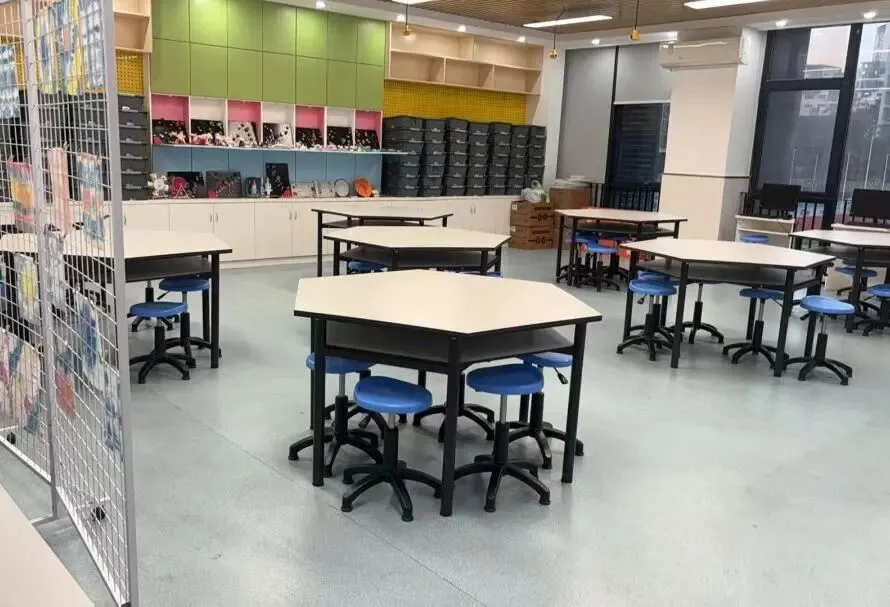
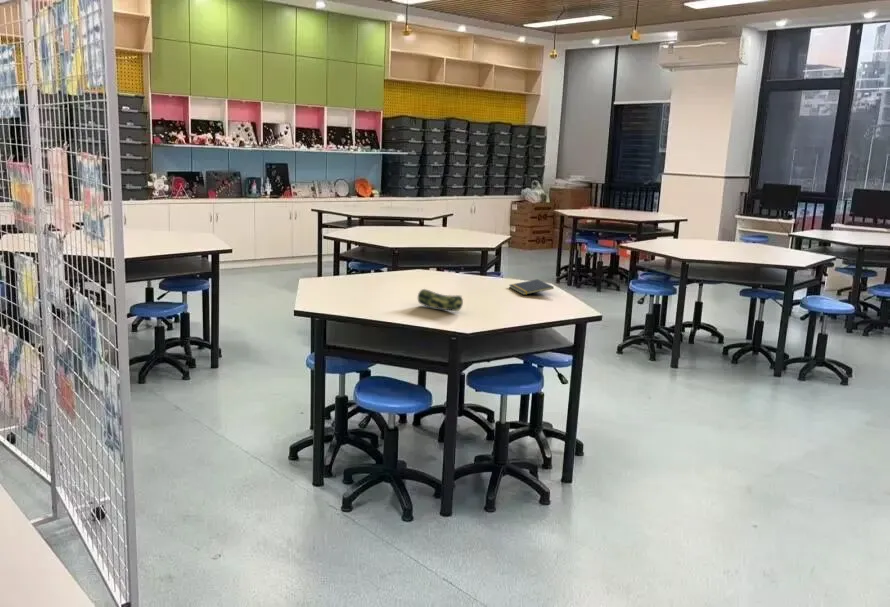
+ pencil case (440, 300)
+ notepad (530, 286)
